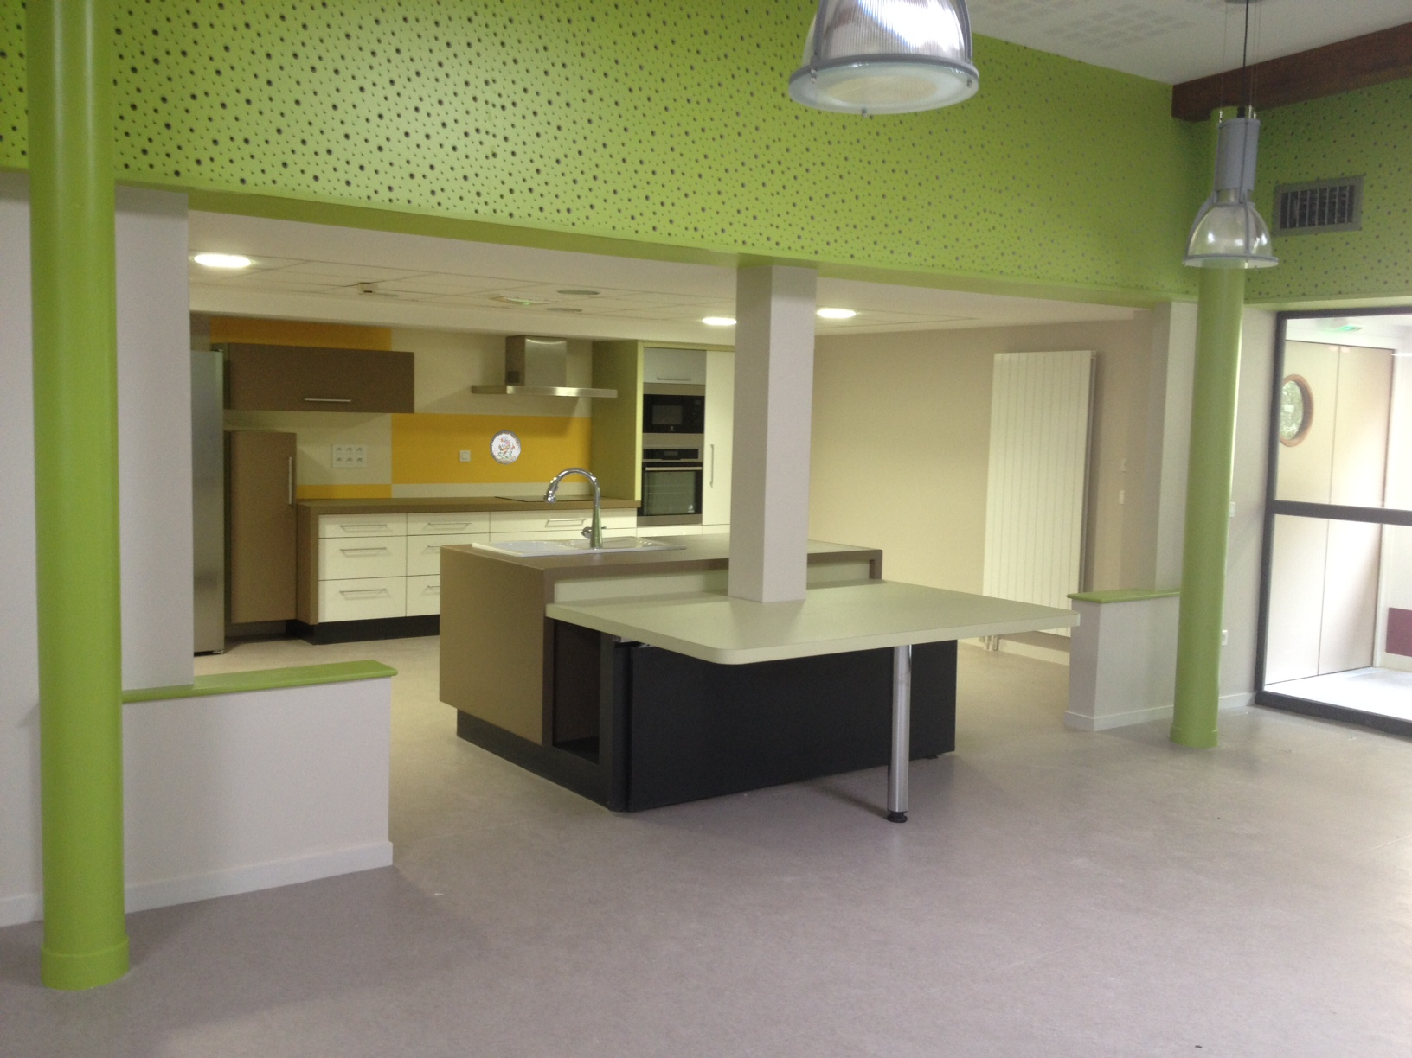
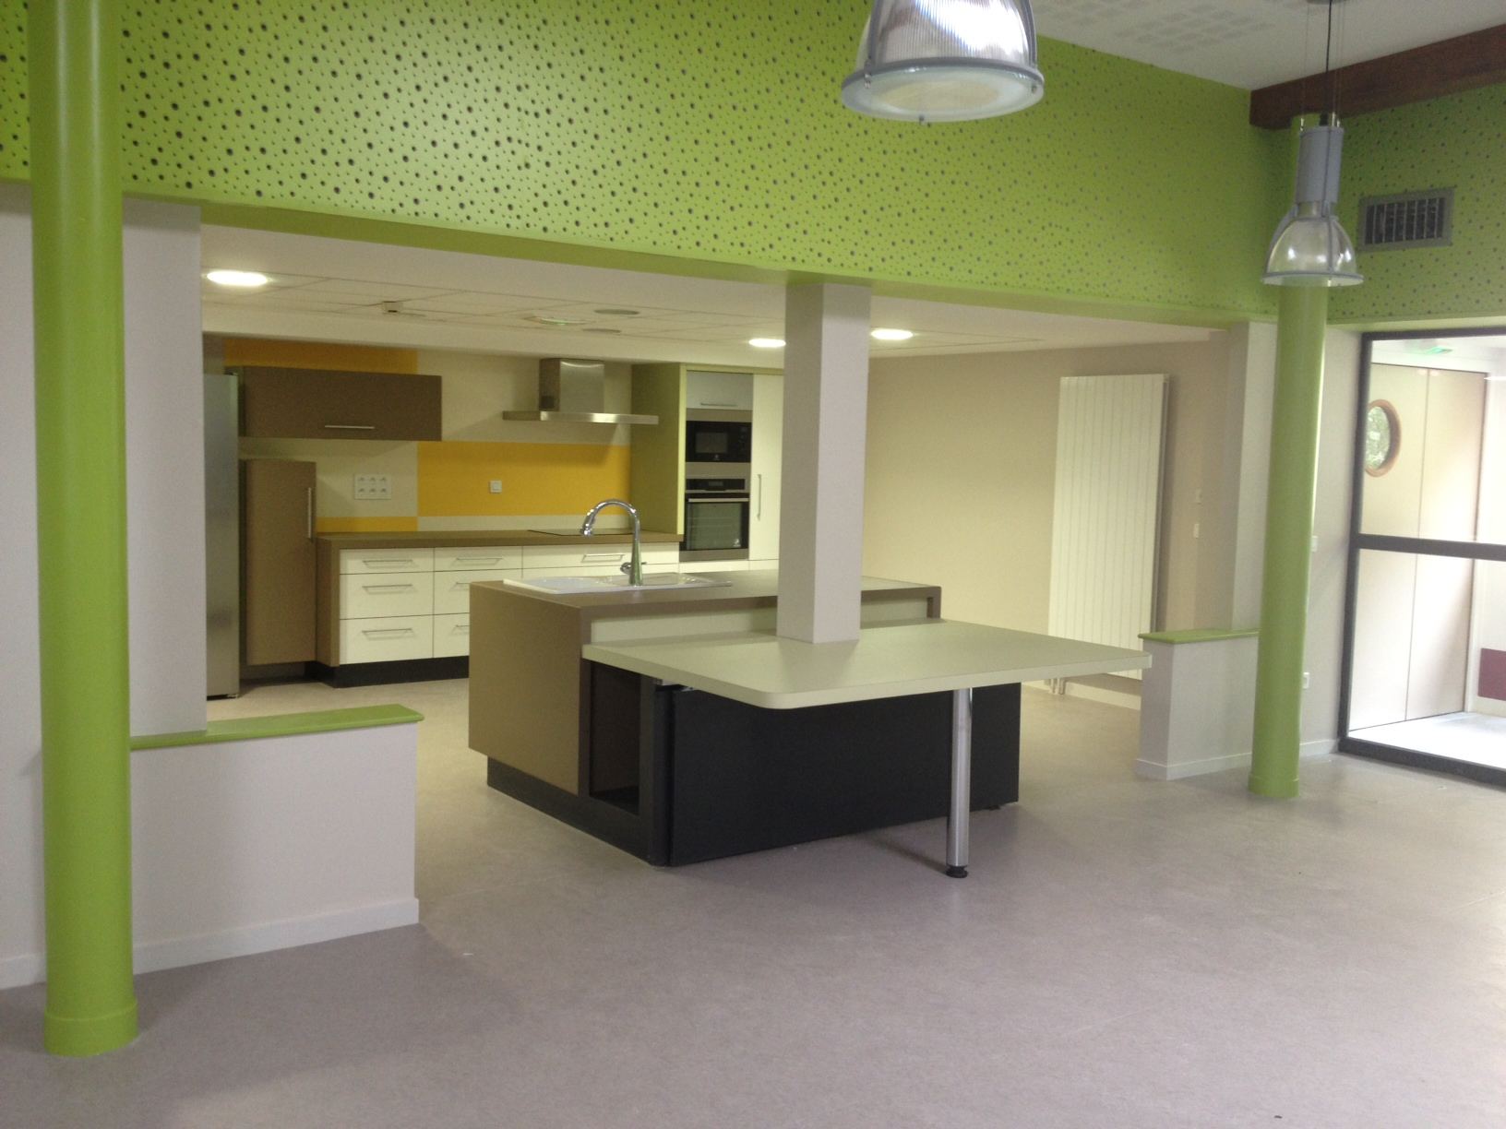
- decorative plate (505, 447)
